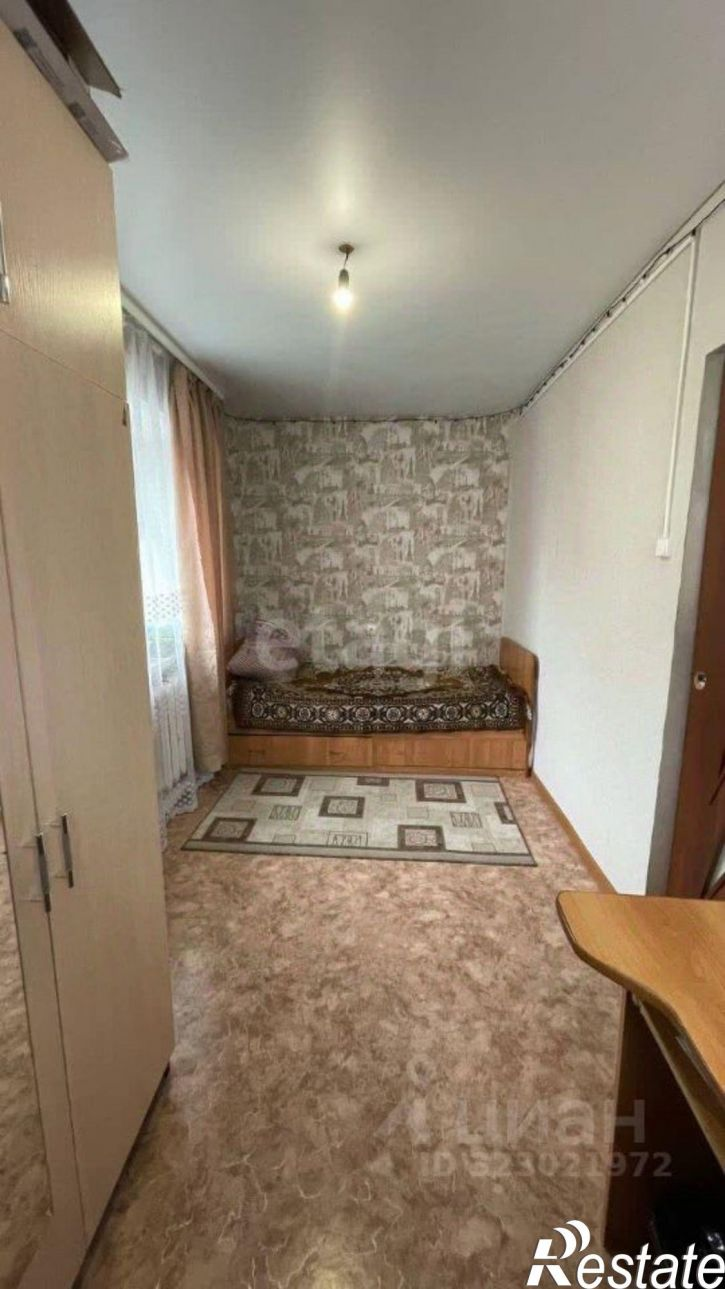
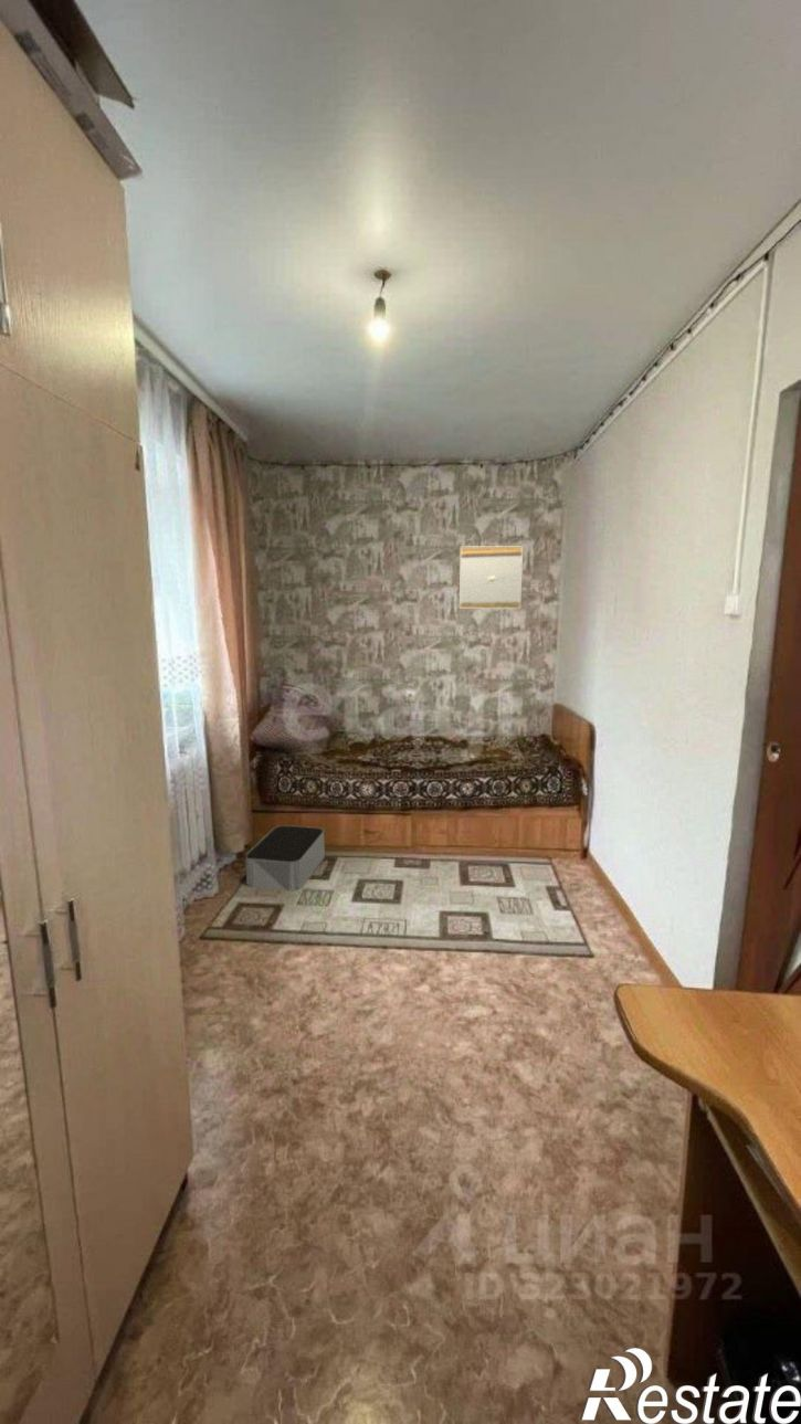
+ storage bin (287, 856)
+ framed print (489, 578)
